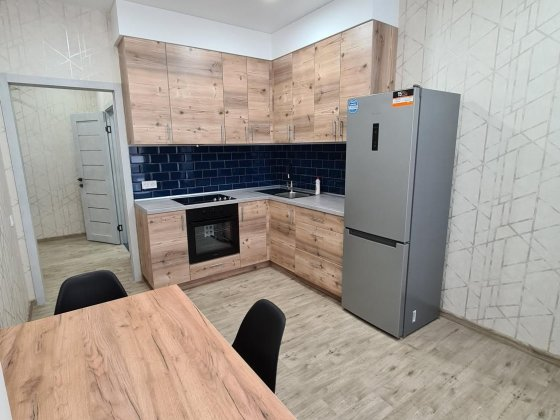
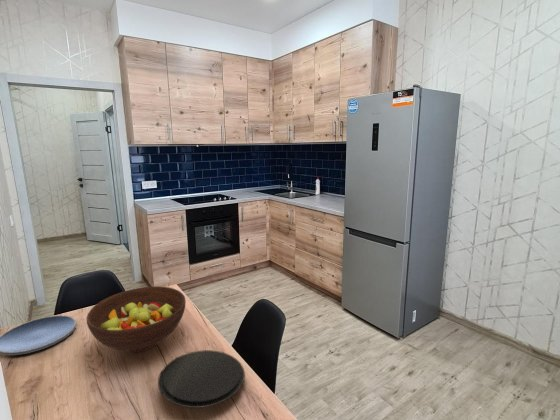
+ fruit bowl (140, 324)
+ plate (38, 334)
+ plate (202, 378)
